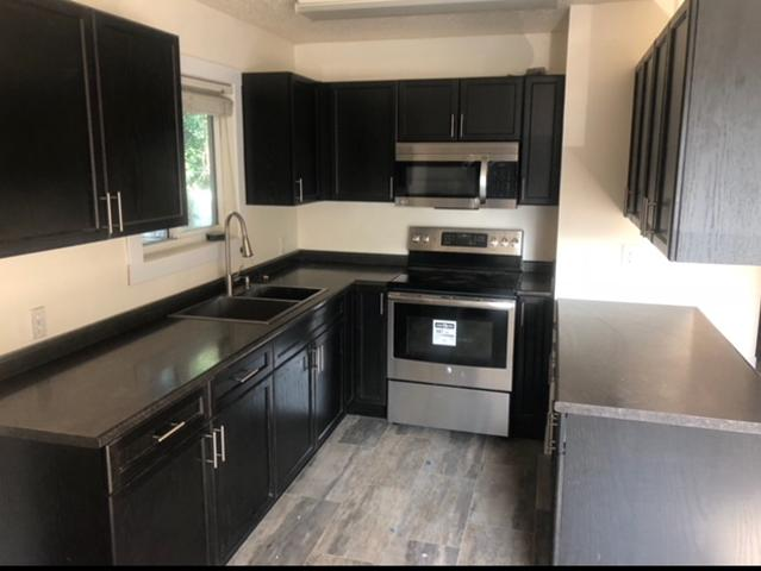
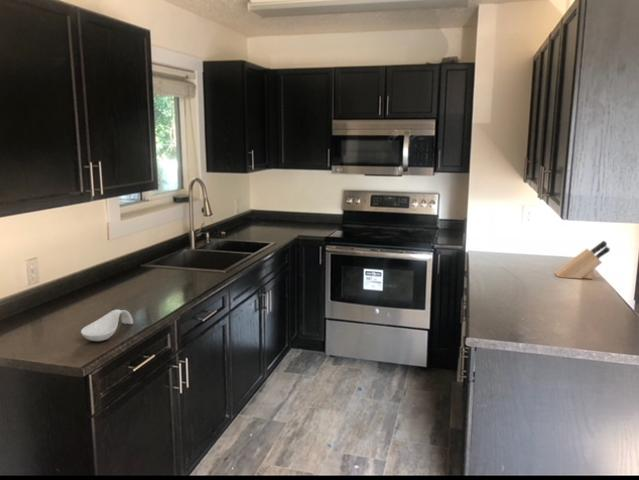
+ knife block (582, 258)
+ spoon rest (108, 324)
